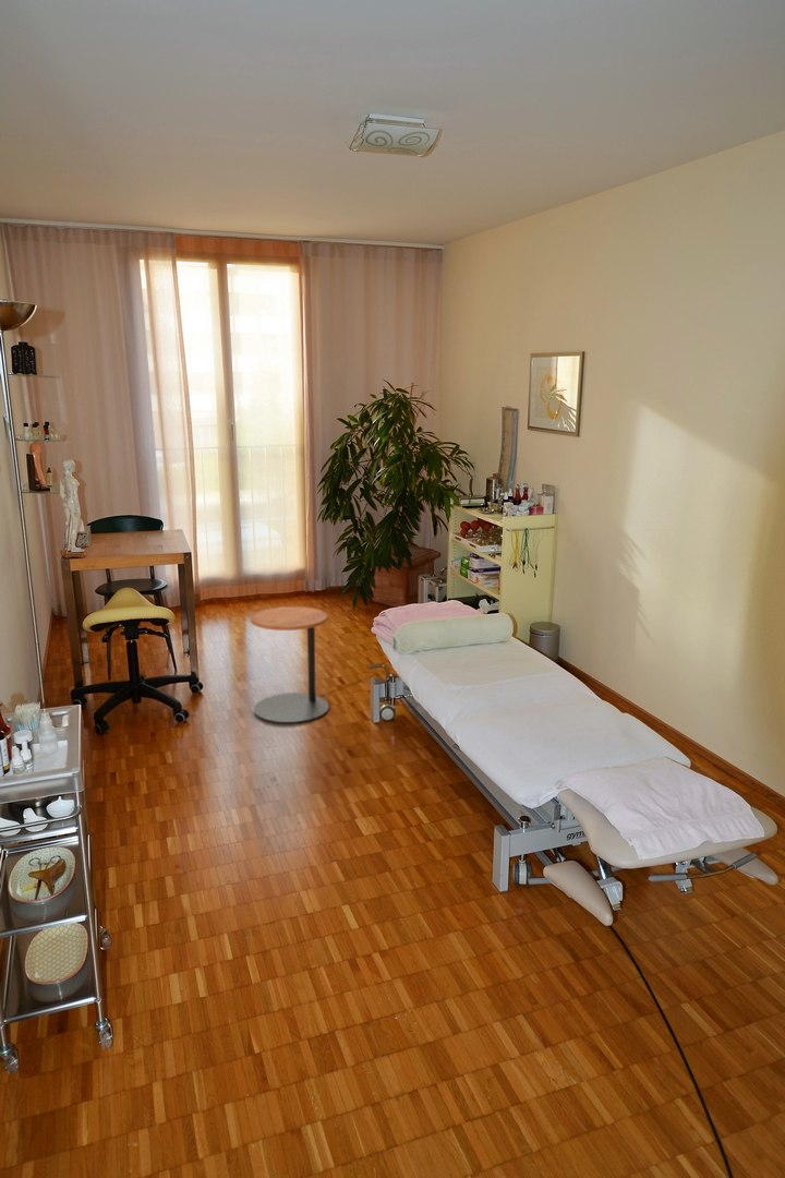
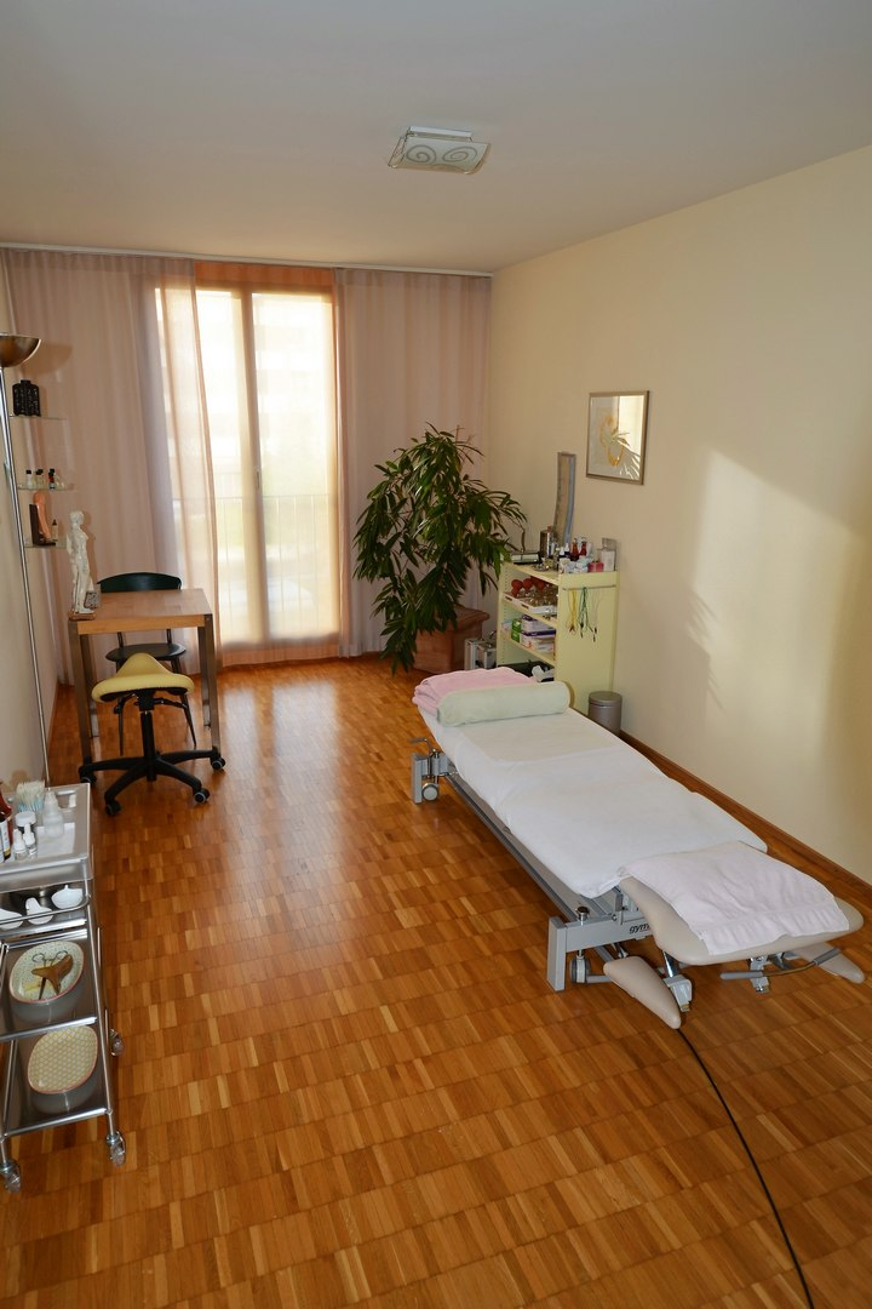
- side table (307, 660)
